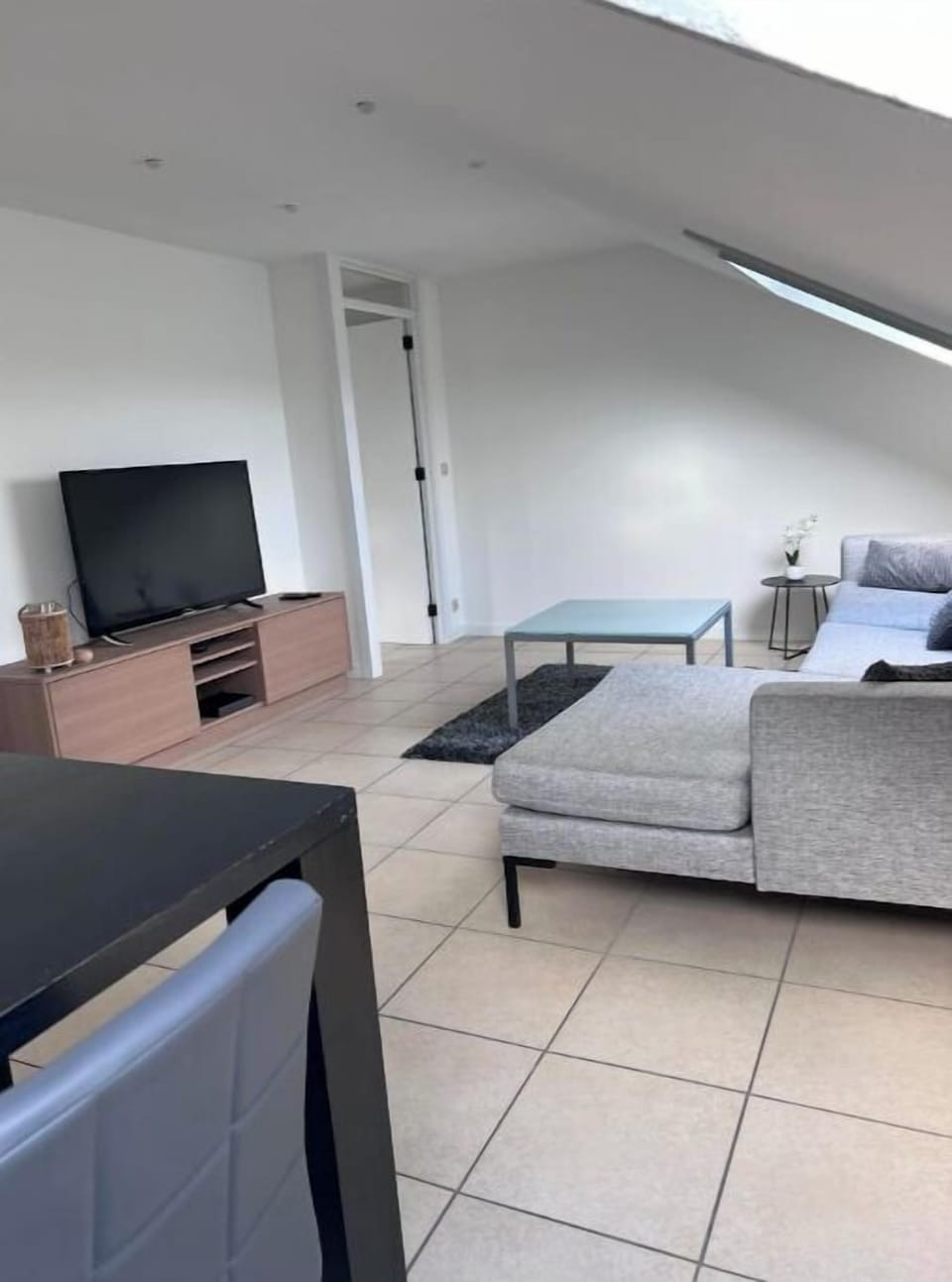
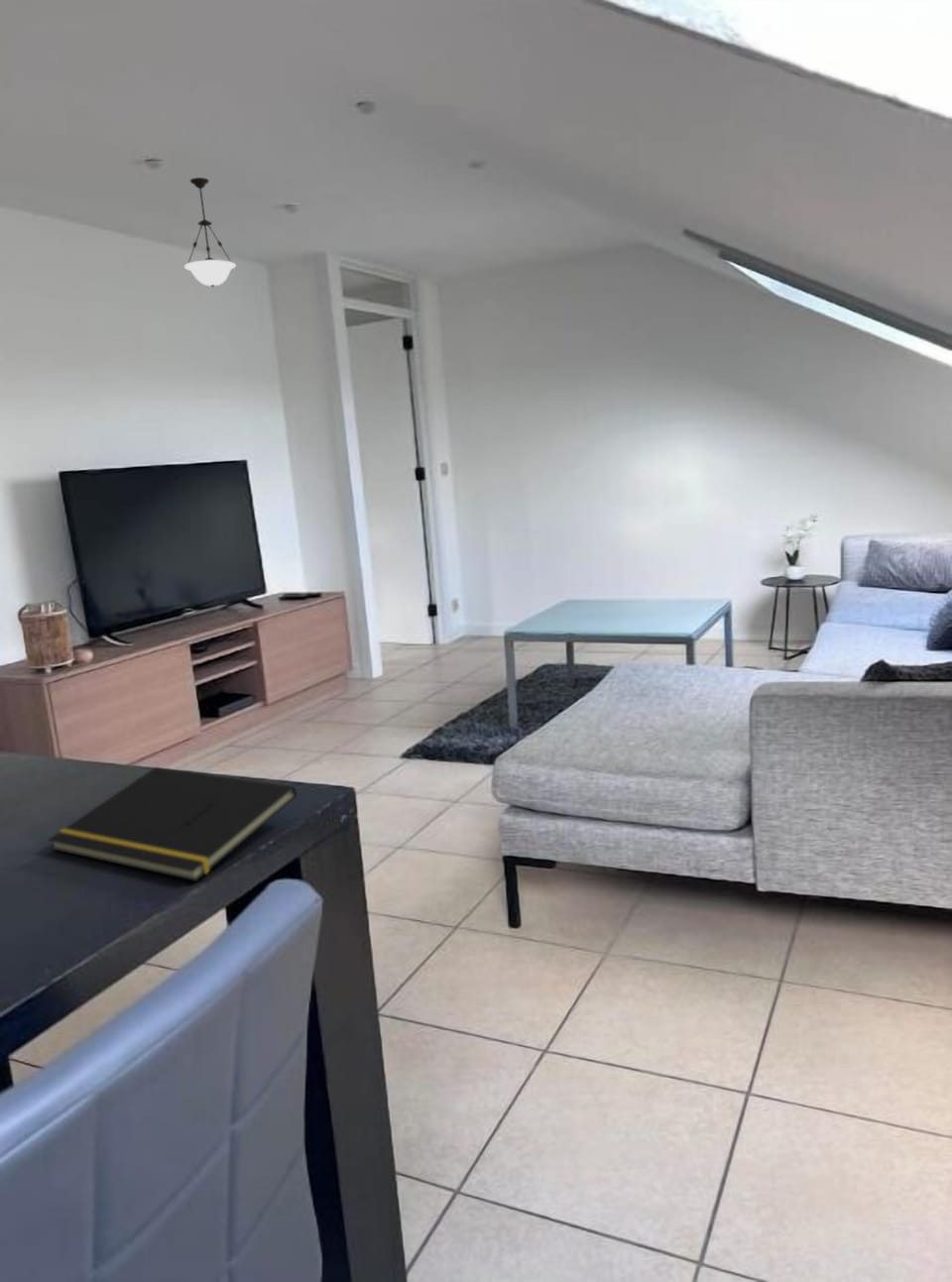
+ notepad (174, 817)
+ pendant light (206, 234)
